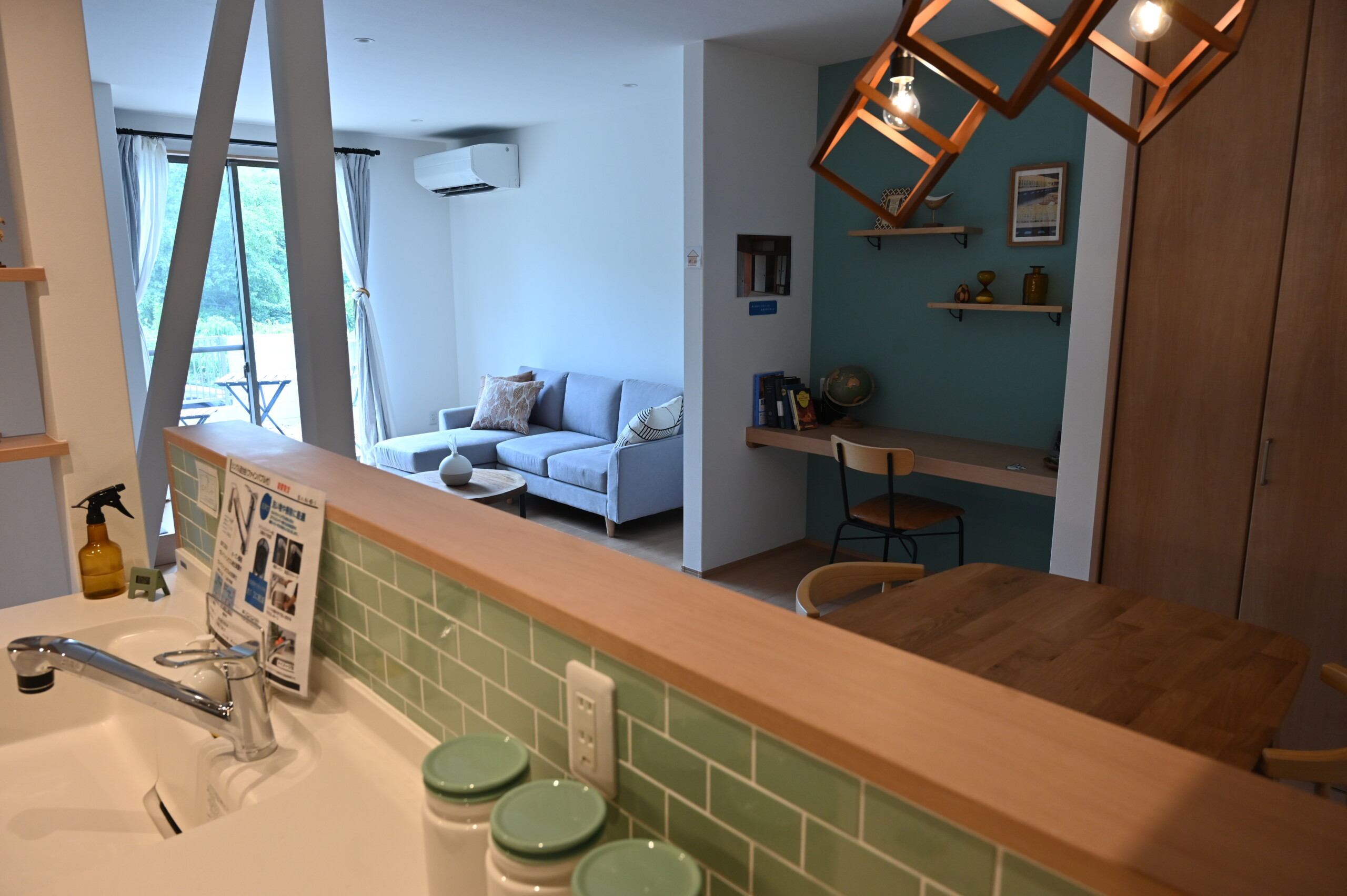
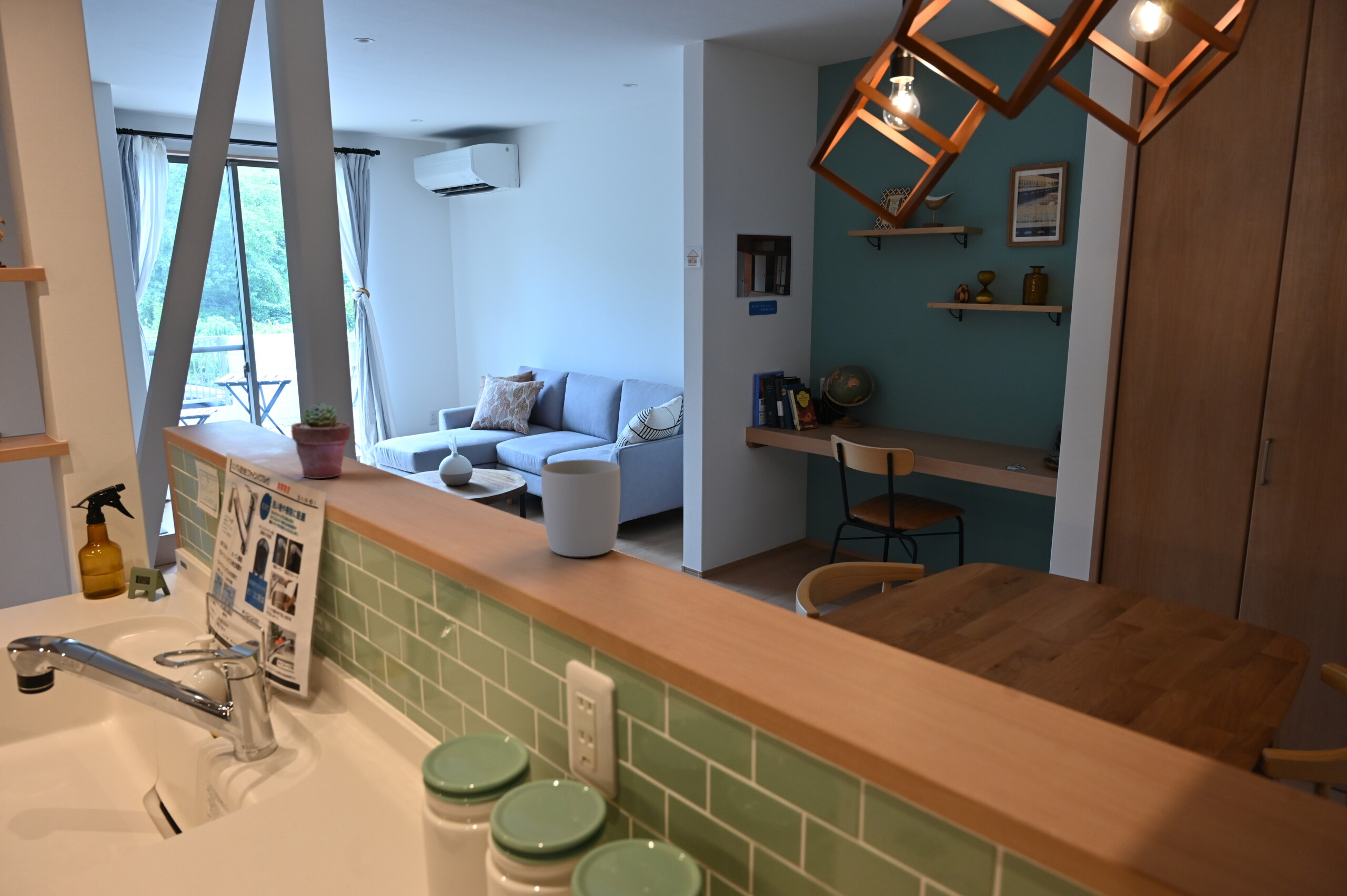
+ mug (574, 505)
+ potted succulent (321, 439)
